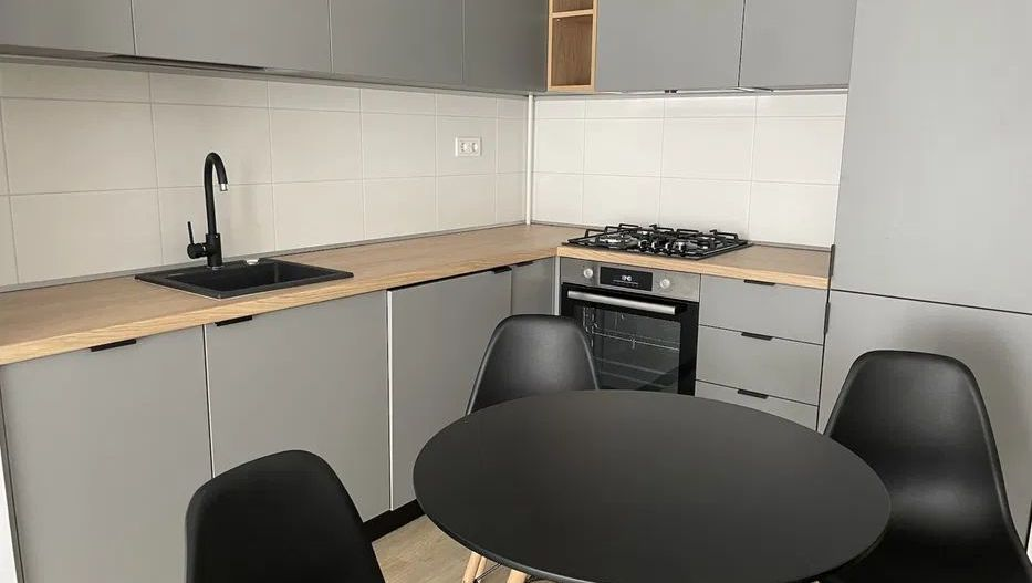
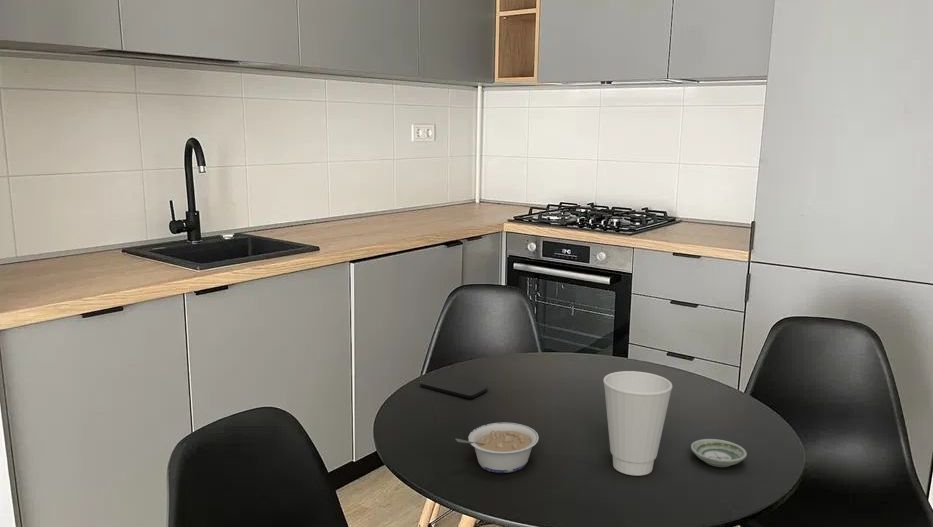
+ cup (635, 424)
+ smartphone (453, 386)
+ legume (501, 447)
+ saucer (718, 455)
